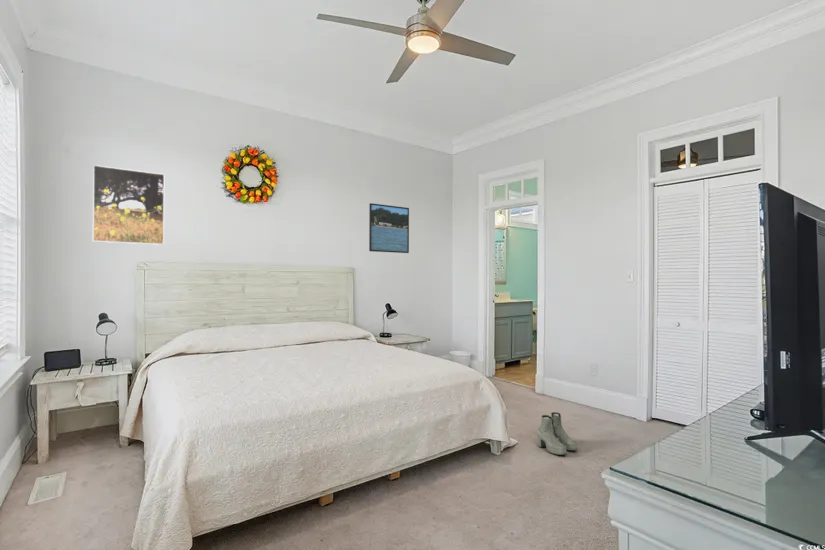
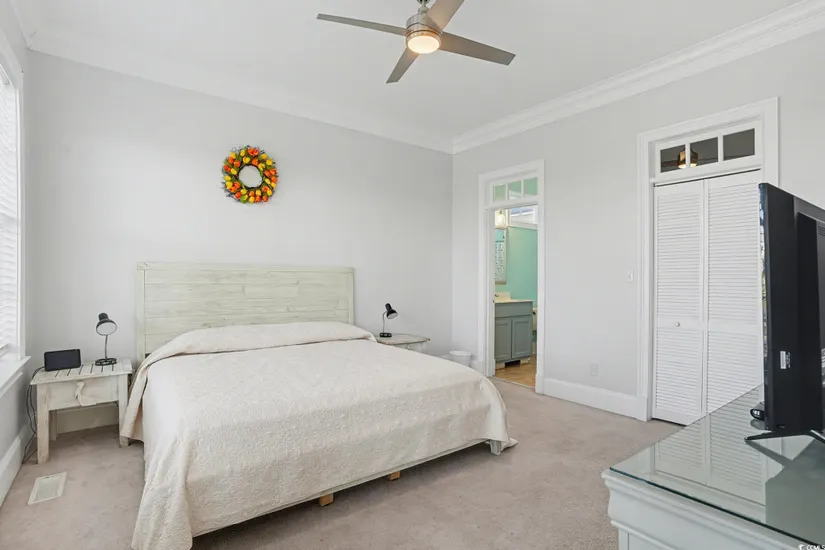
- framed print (389, 228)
- boots (556, 432)
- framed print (129, 206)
